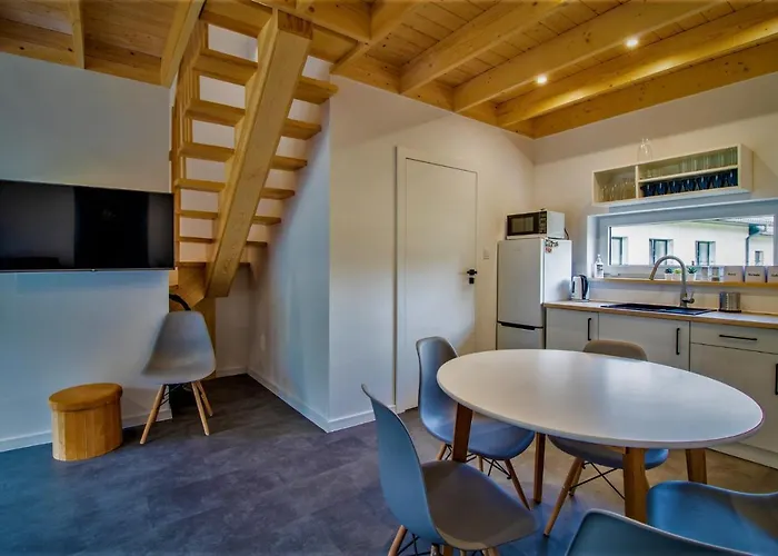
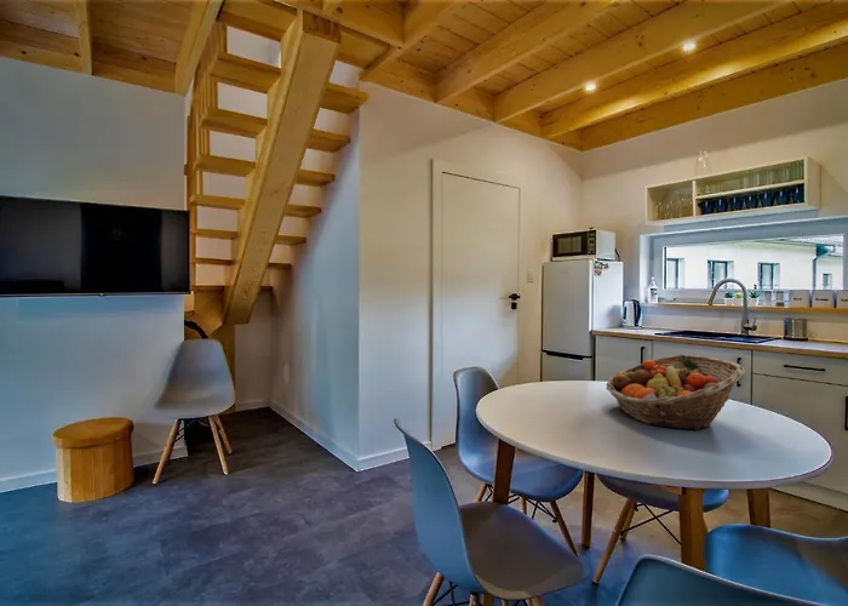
+ fruit basket (669, 387)
